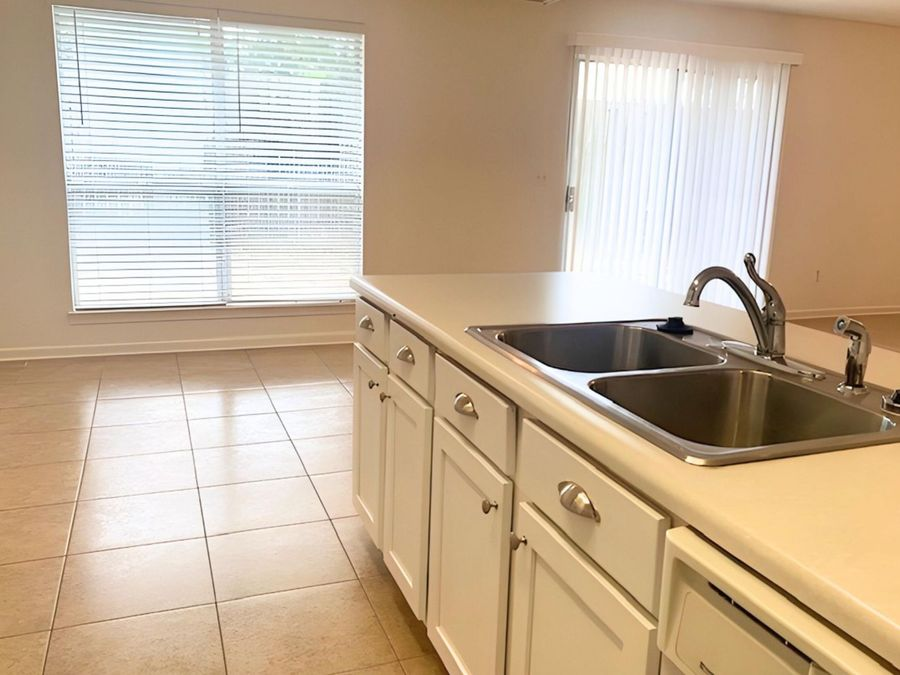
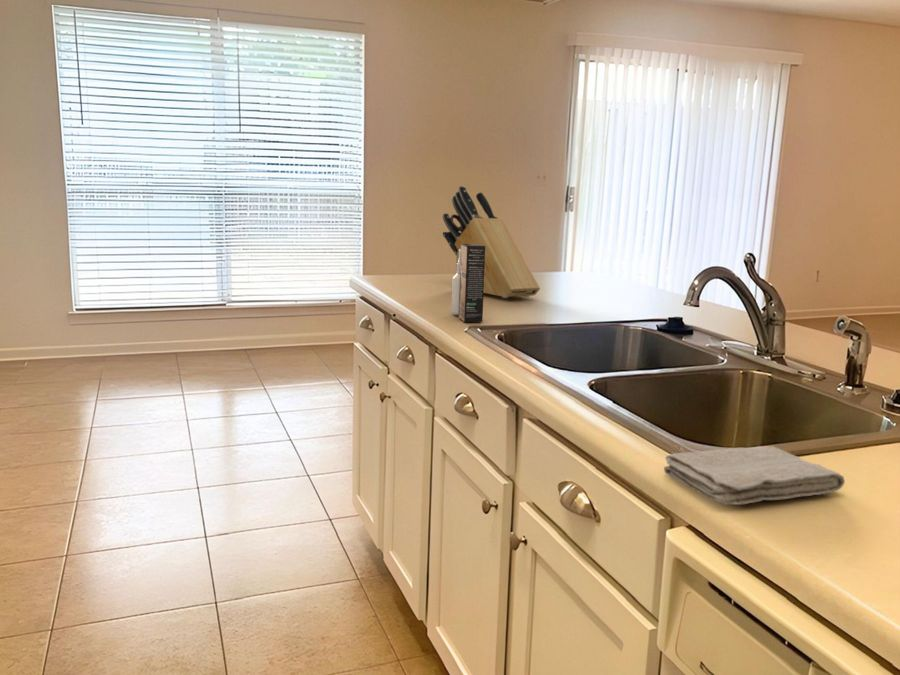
+ spray bottle (467, 281)
+ washcloth (749, 471)
+ knife block (488, 239)
